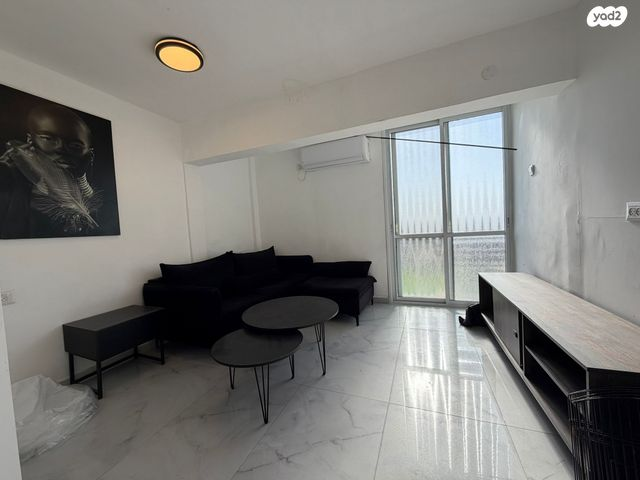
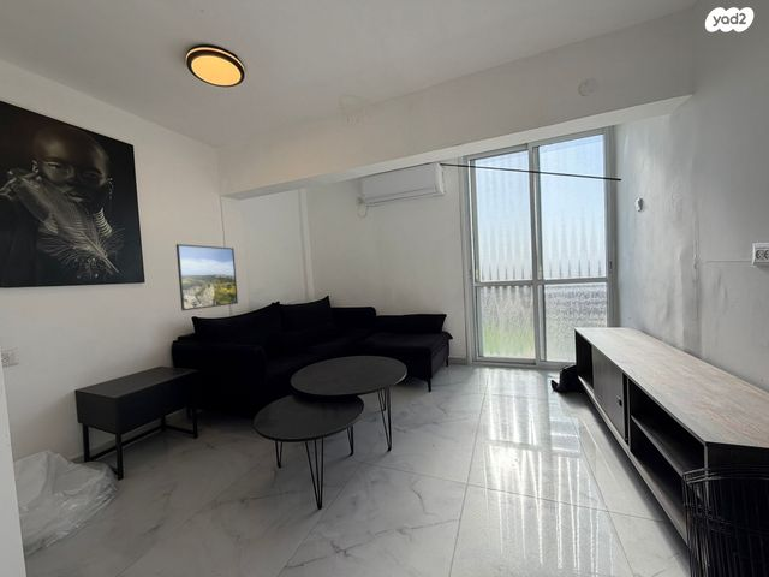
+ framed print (209, 276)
